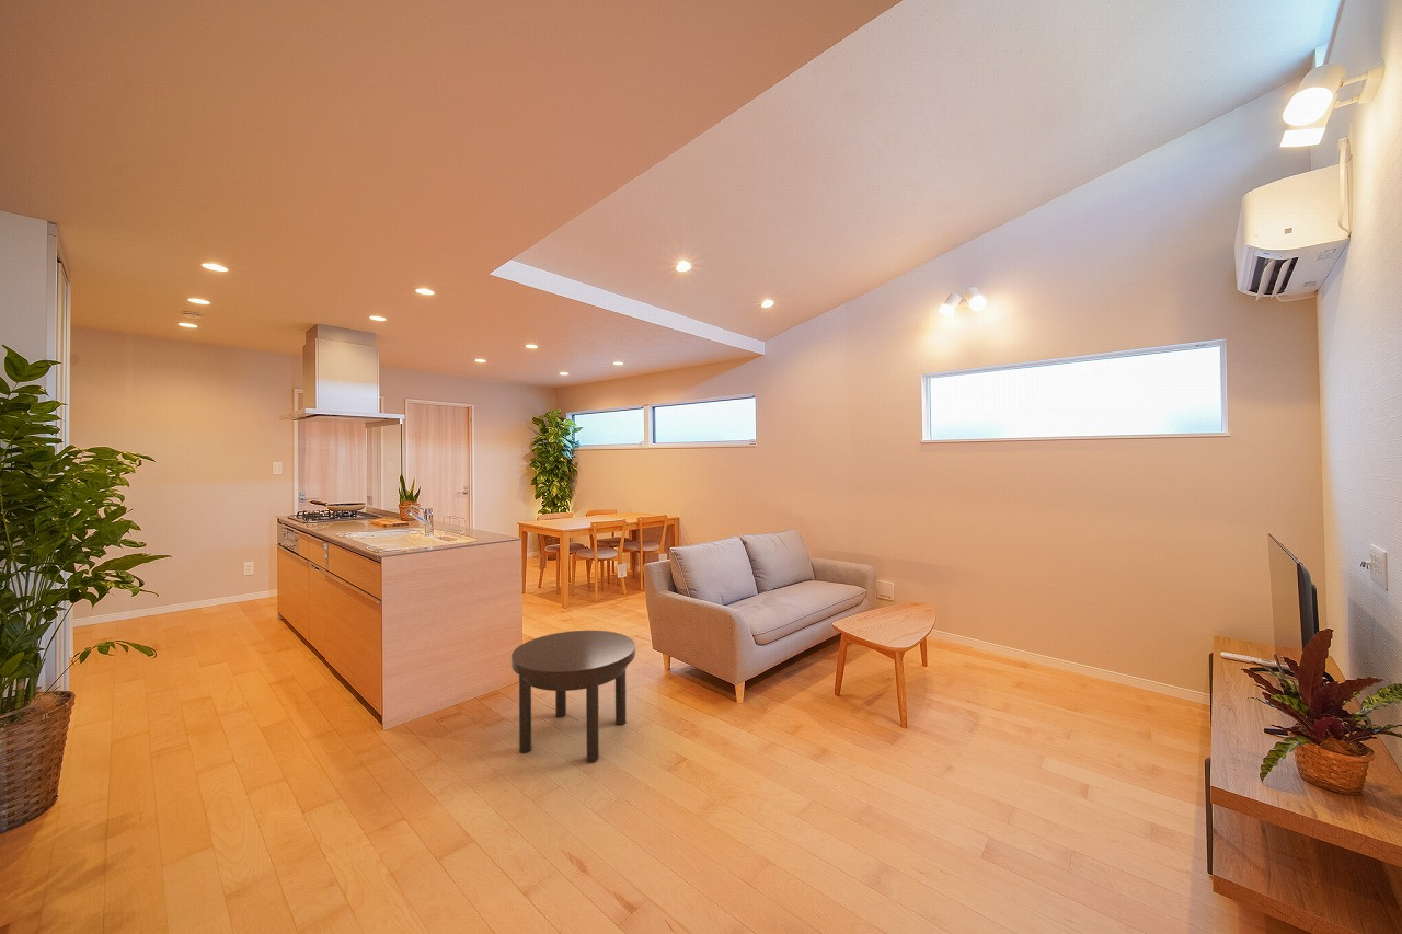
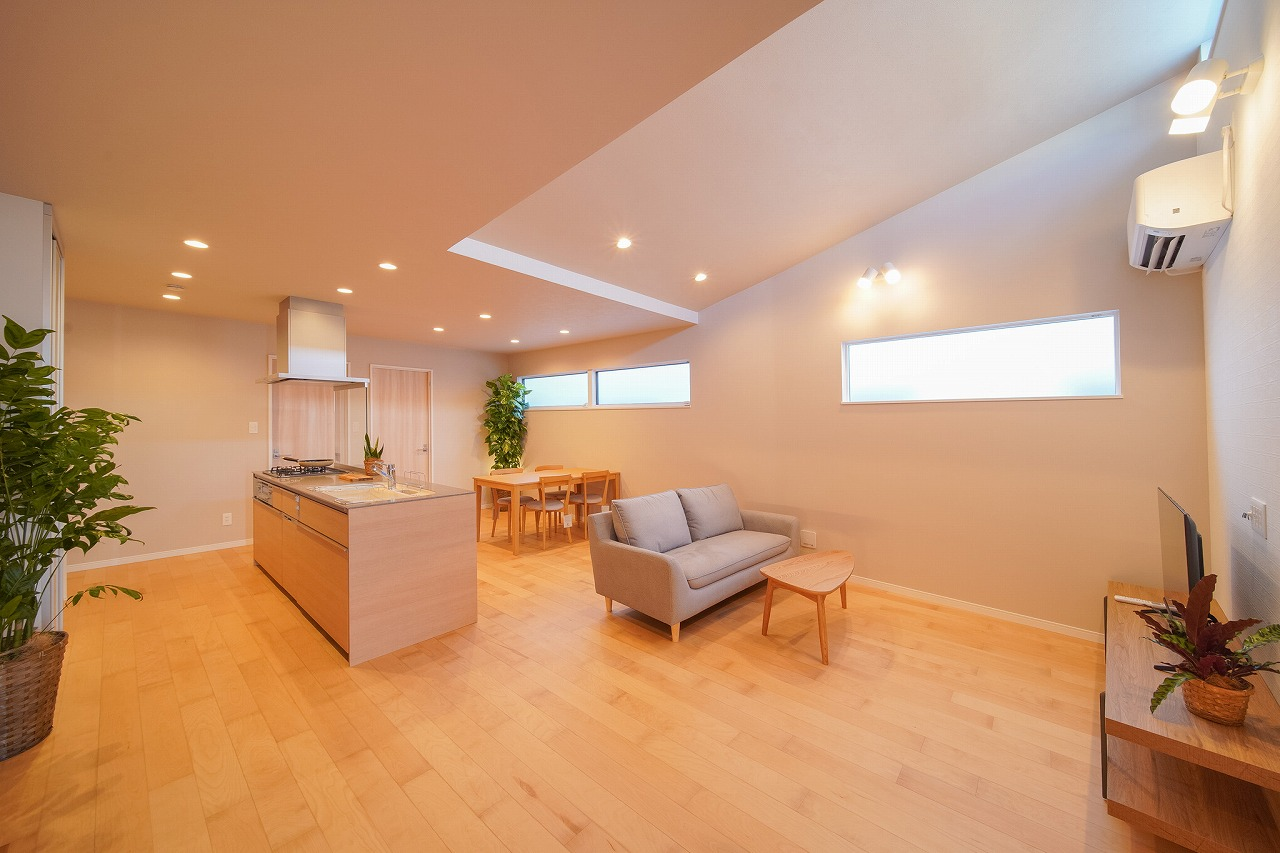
- side table (575, 689)
